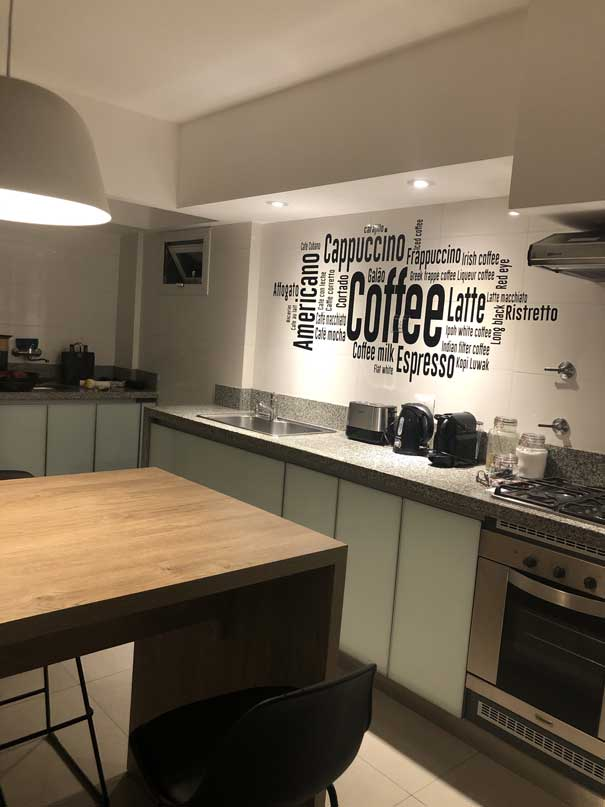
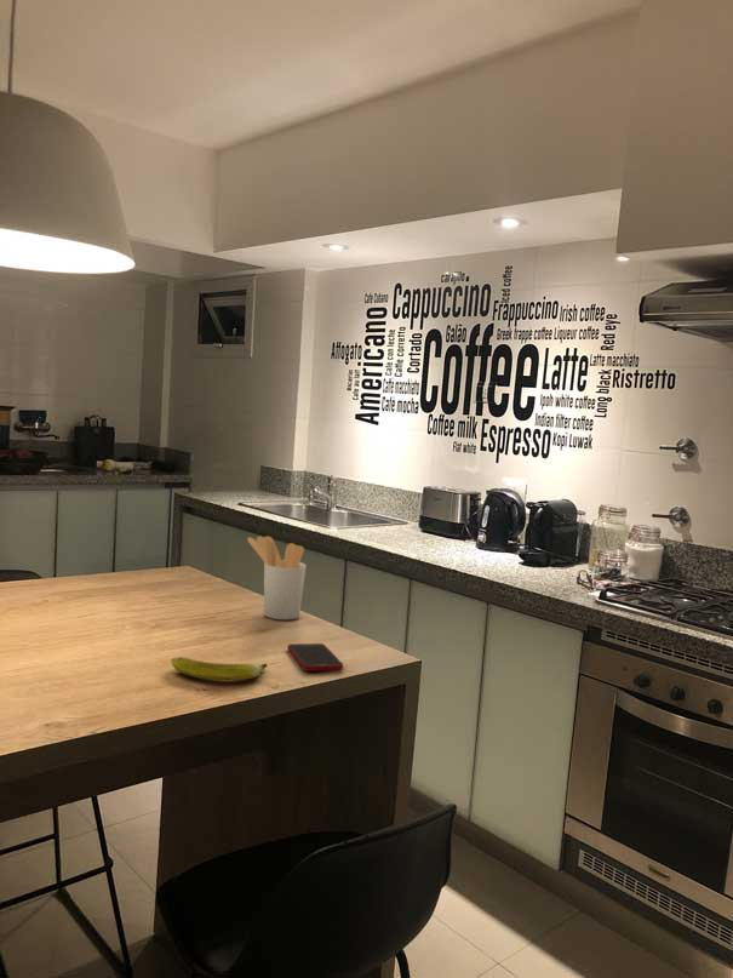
+ banana (219, 667)
+ utensil holder (275, 574)
+ cell phone (314, 657)
